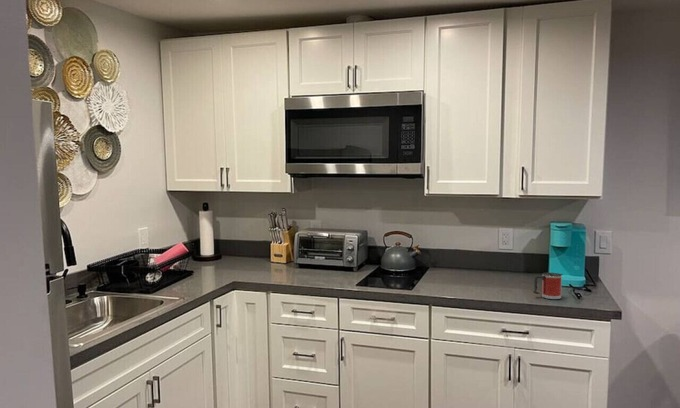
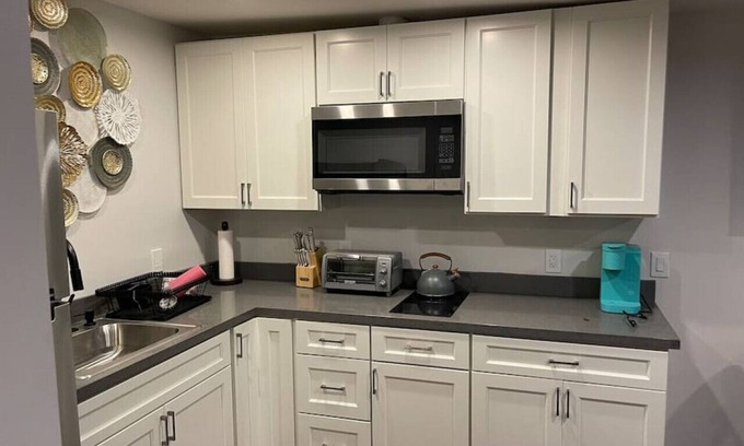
- mug (548, 285)
